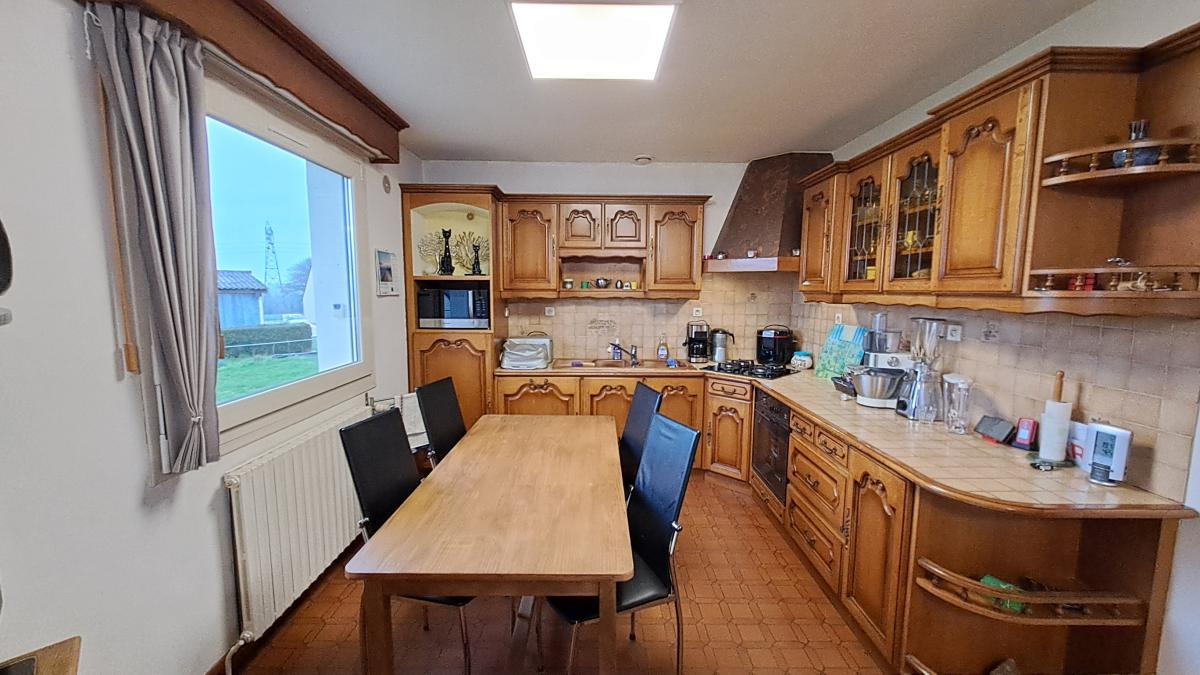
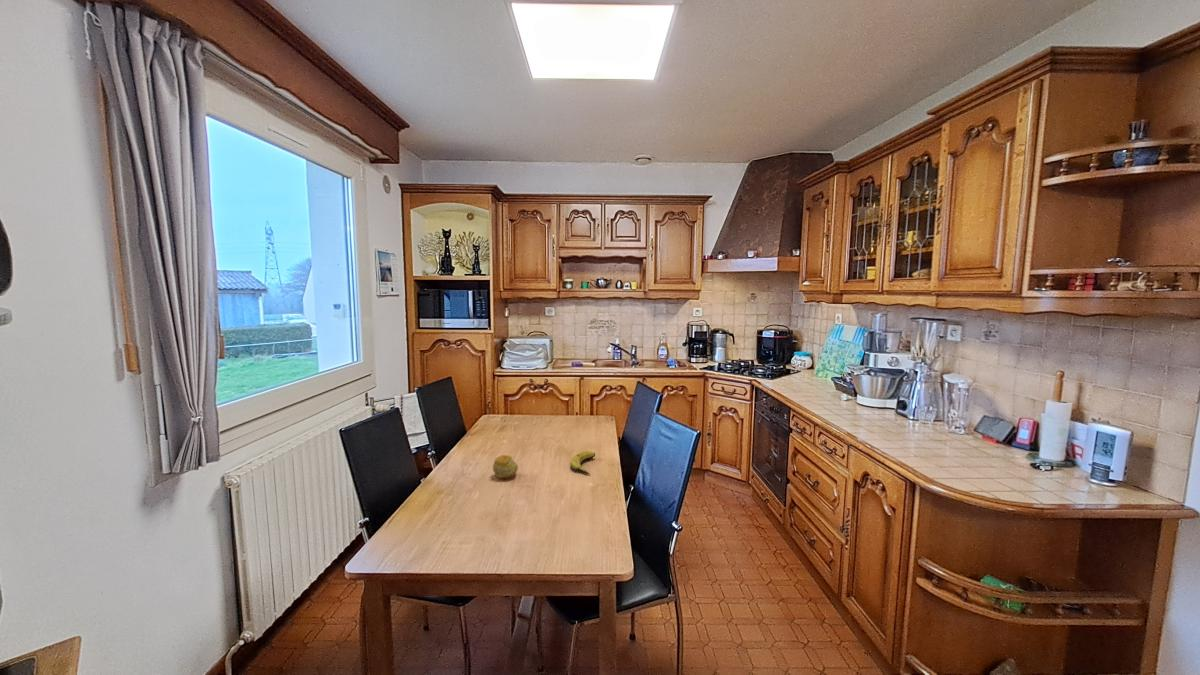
+ banana (582, 461)
+ fruit (505, 466)
